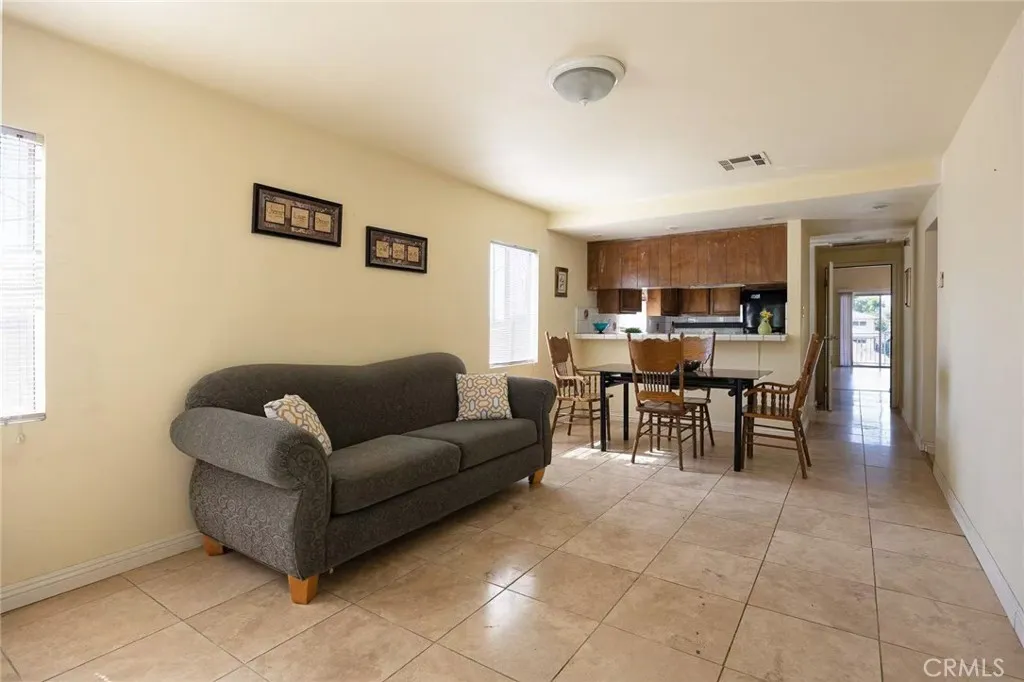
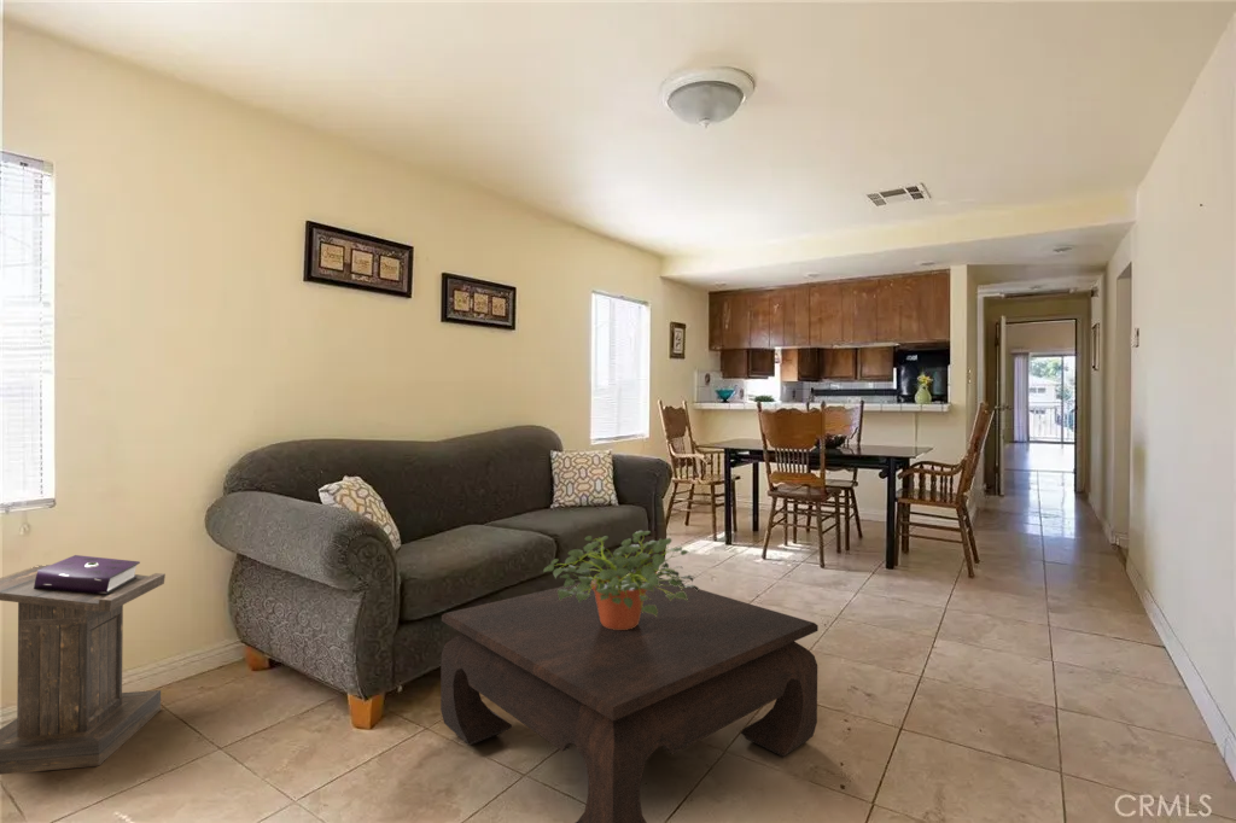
+ coffee table (625, 677)
+ potted plant (628, 584)
+ lectern (71, 650)
